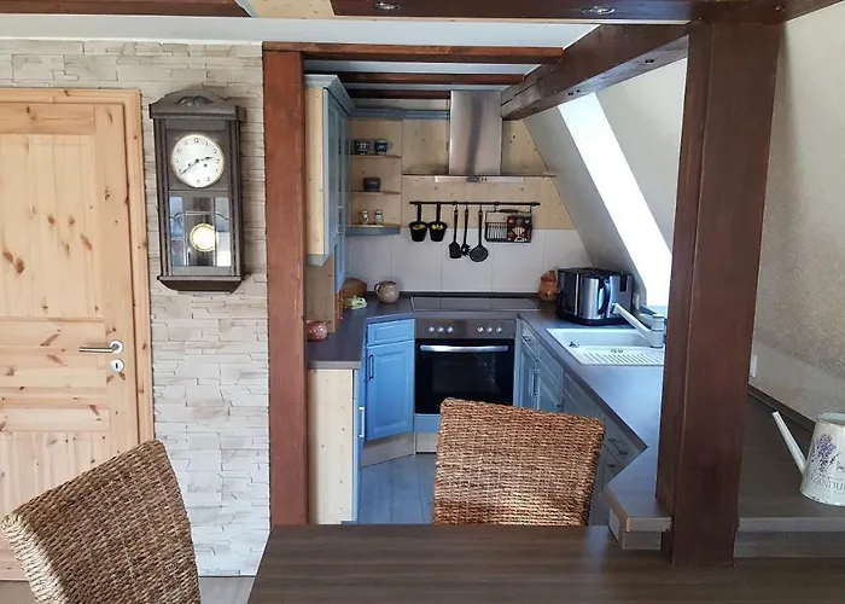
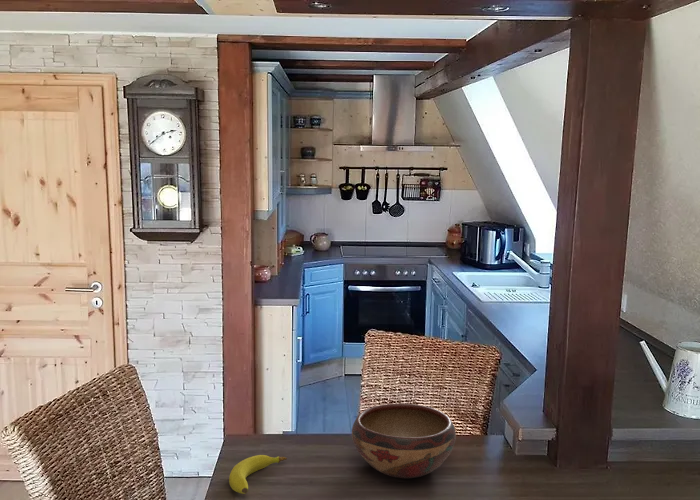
+ fruit (255, 471)
+ decorative bowl (403, 442)
